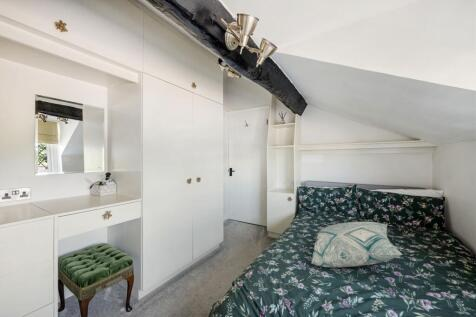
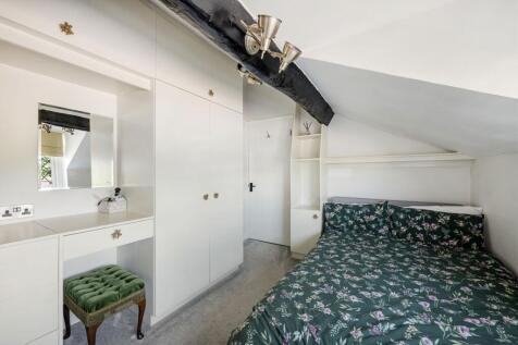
- decorative pillow (352, 243)
